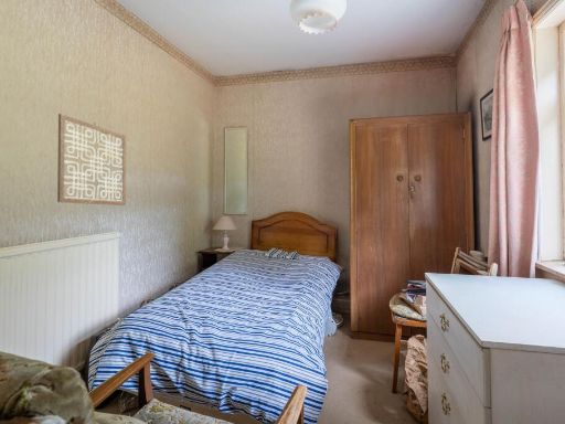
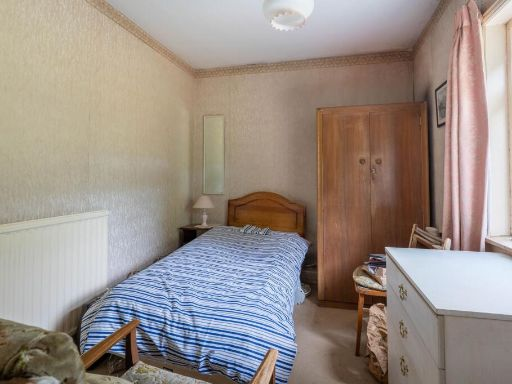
- wall art (96, 162)
